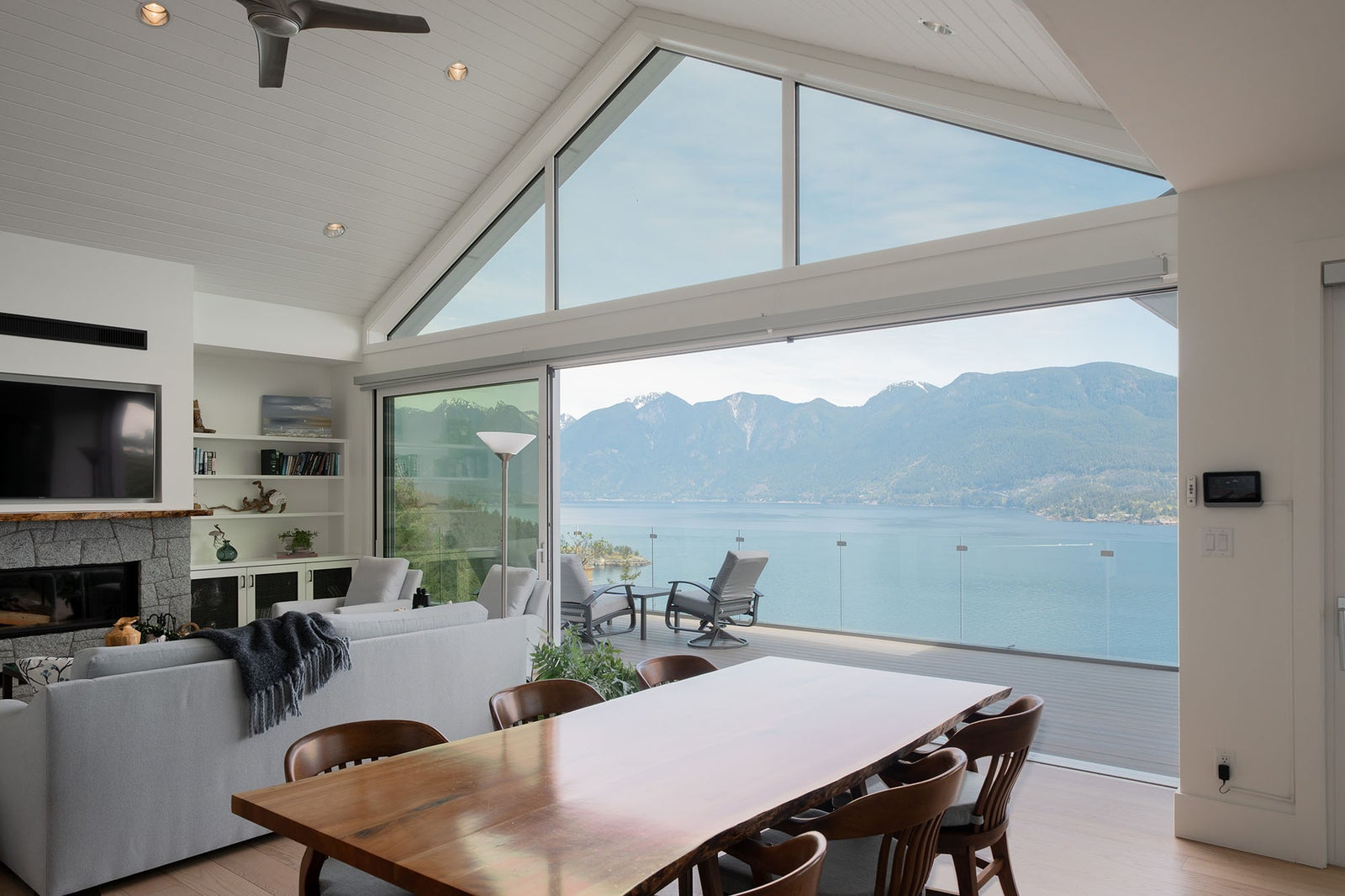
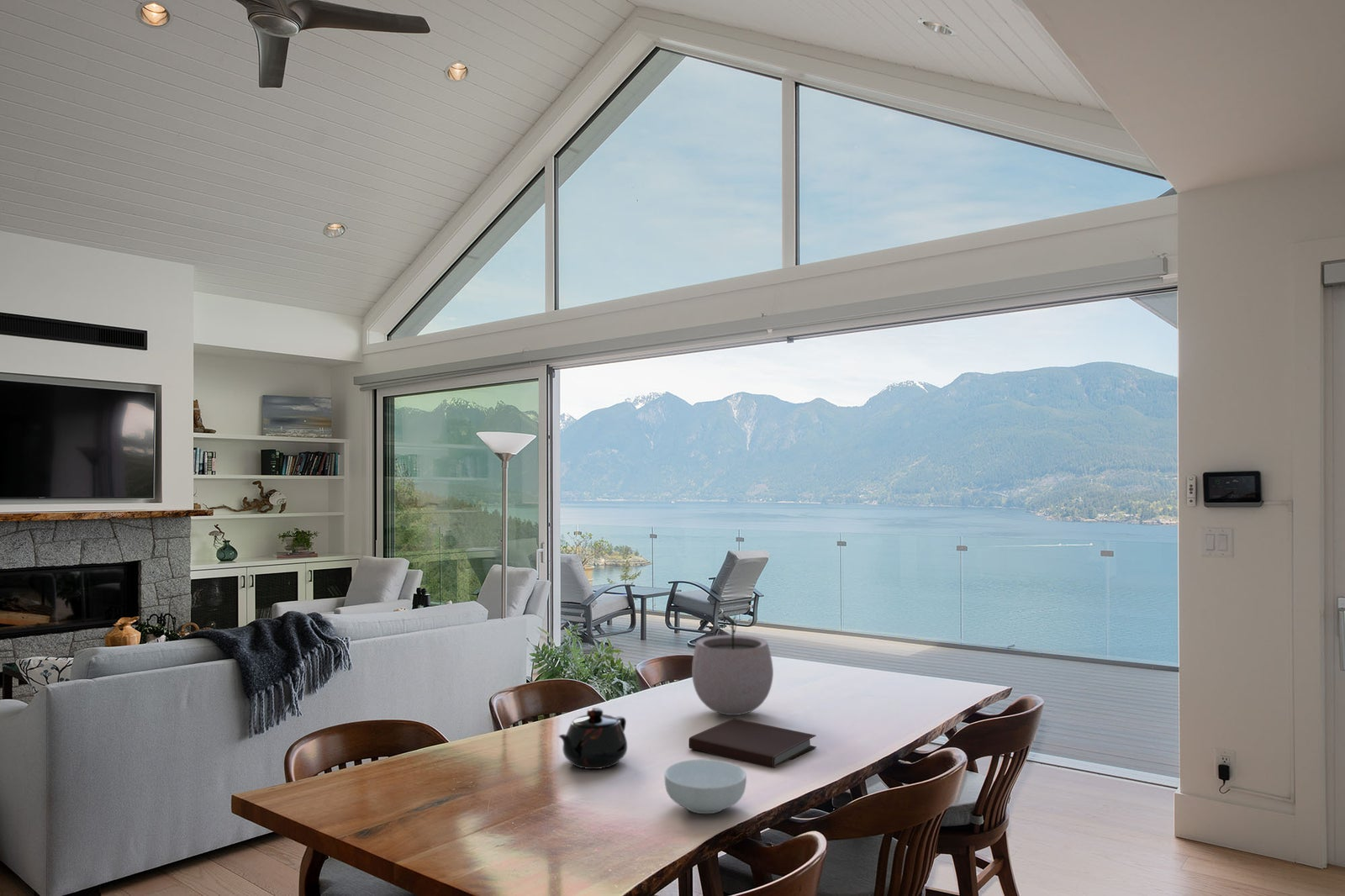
+ notebook (752, 742)
+ cereal bowl (705, 789)
+ plant pot (732, 661)
+ teapot (593, 736)
